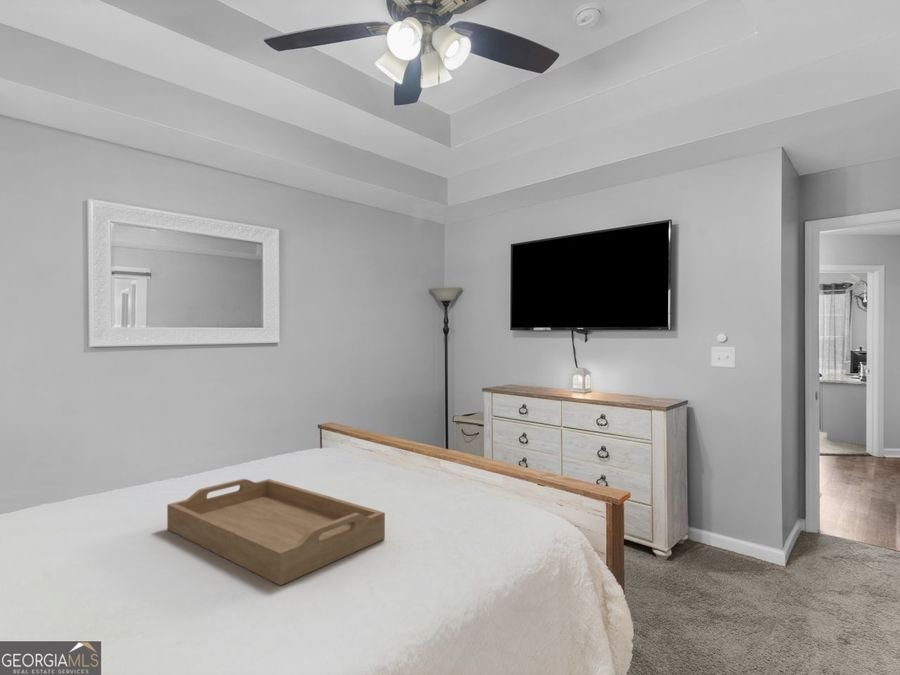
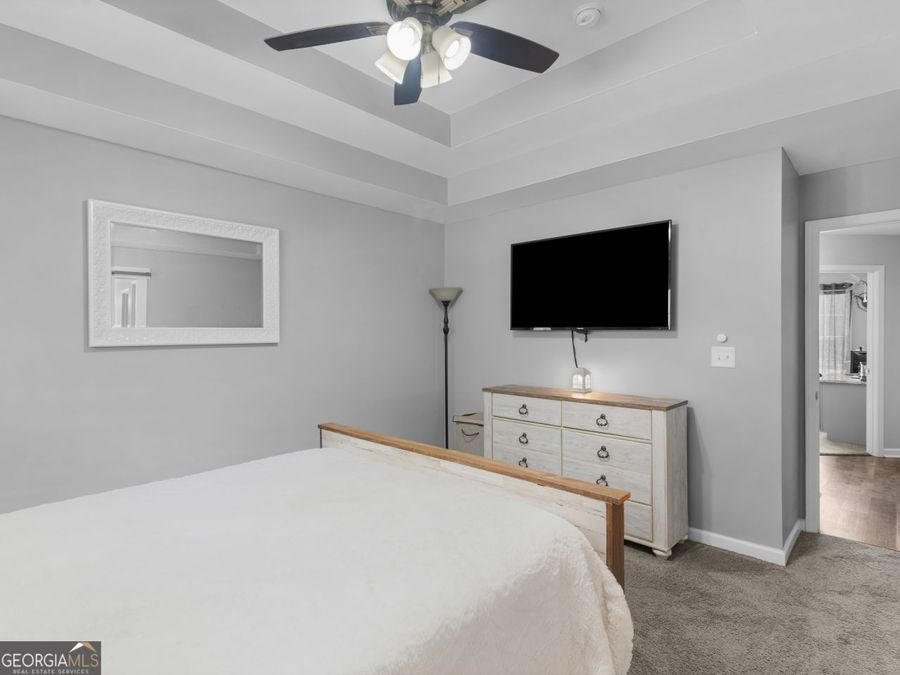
- serving tray (273, 517)
